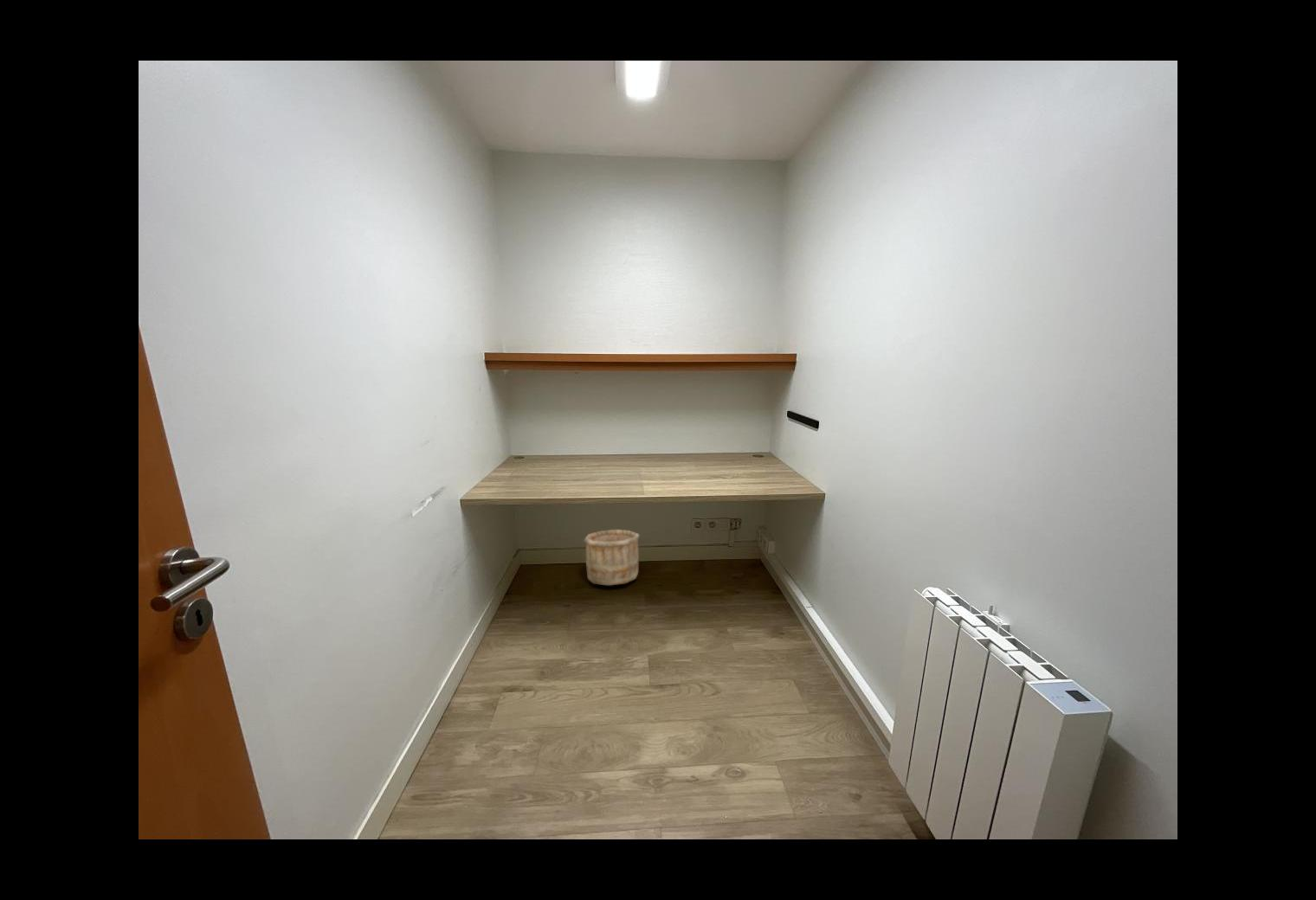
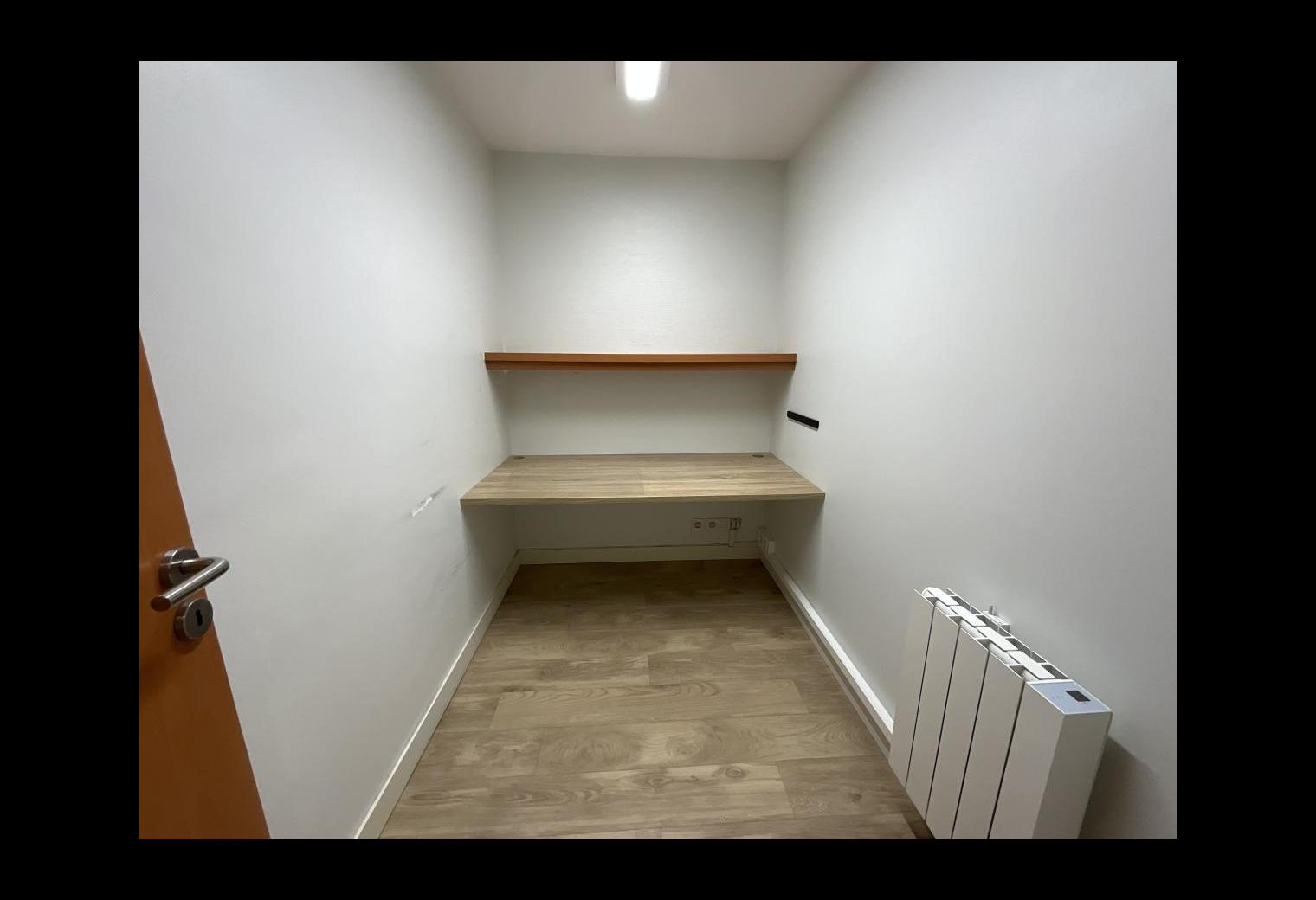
- wooden bucket (612, 556)
